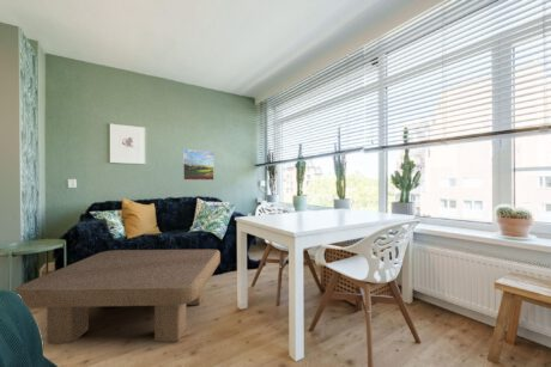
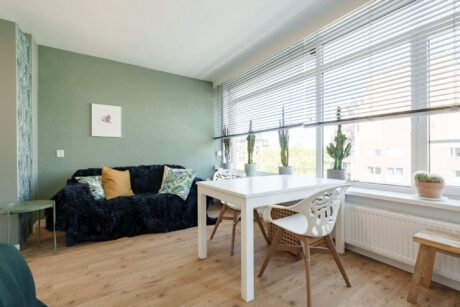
- coffee table (139, 290)
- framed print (199, 165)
